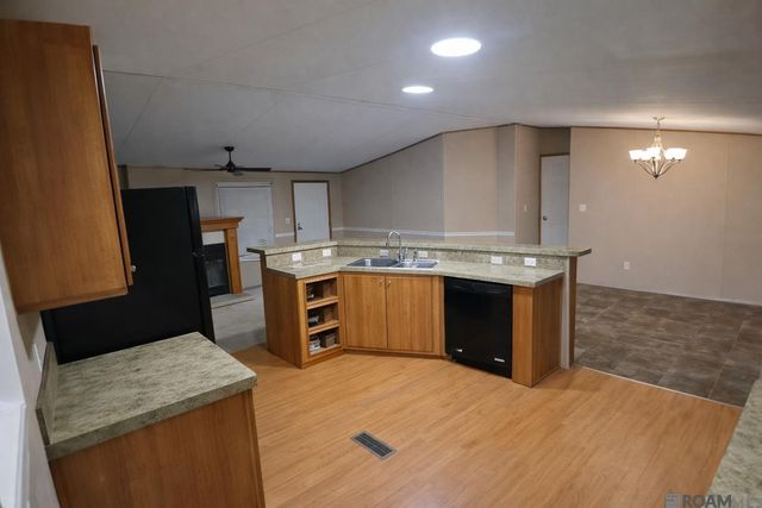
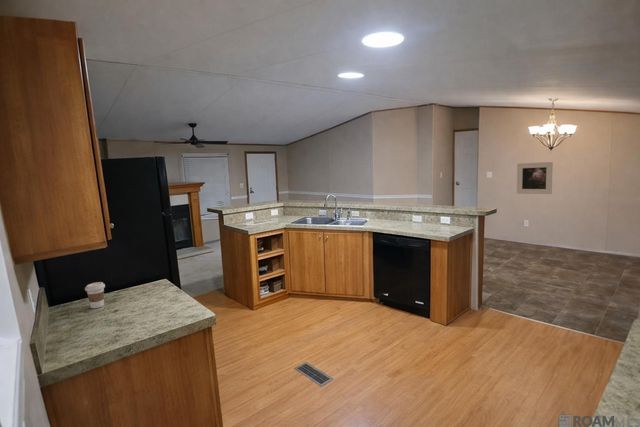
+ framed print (534, 178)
+ coffee cup (96, 295)
